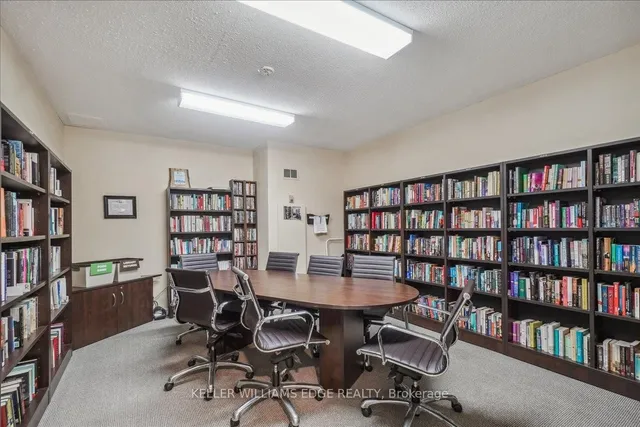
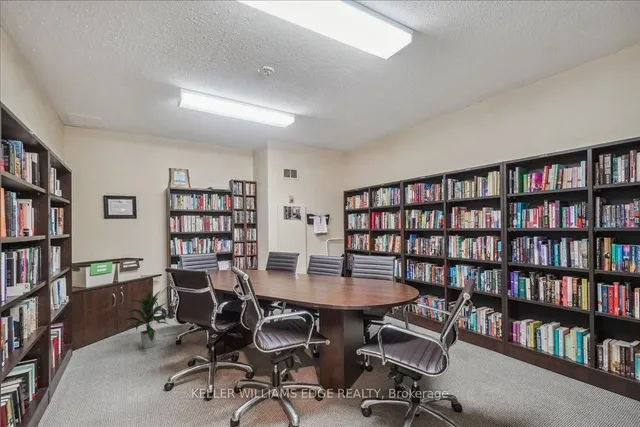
+ indoor plant (147, 319)
